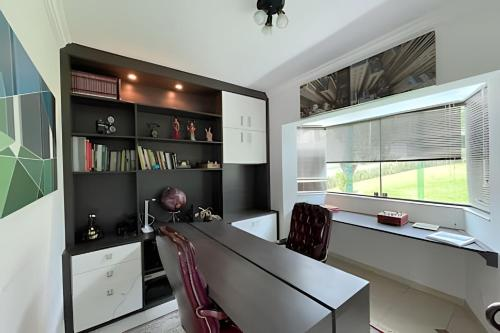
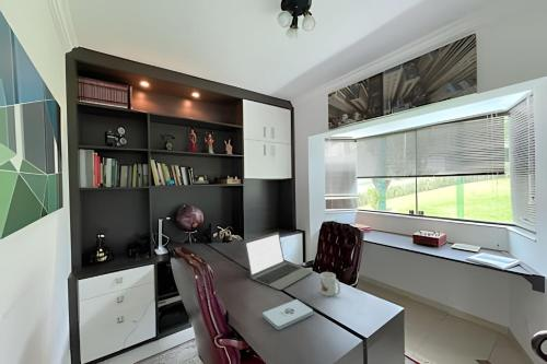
+ mug (330, 284)
+ laptop (279, 257)
+ notepad (288, 313)
